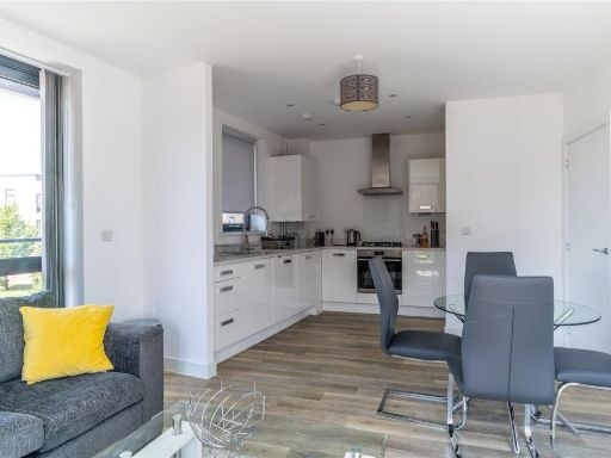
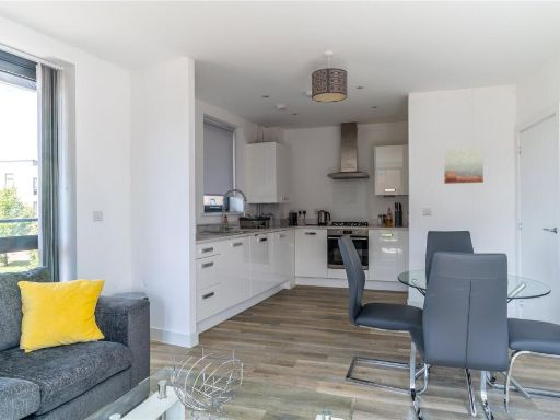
+ wall art (463, 165)
